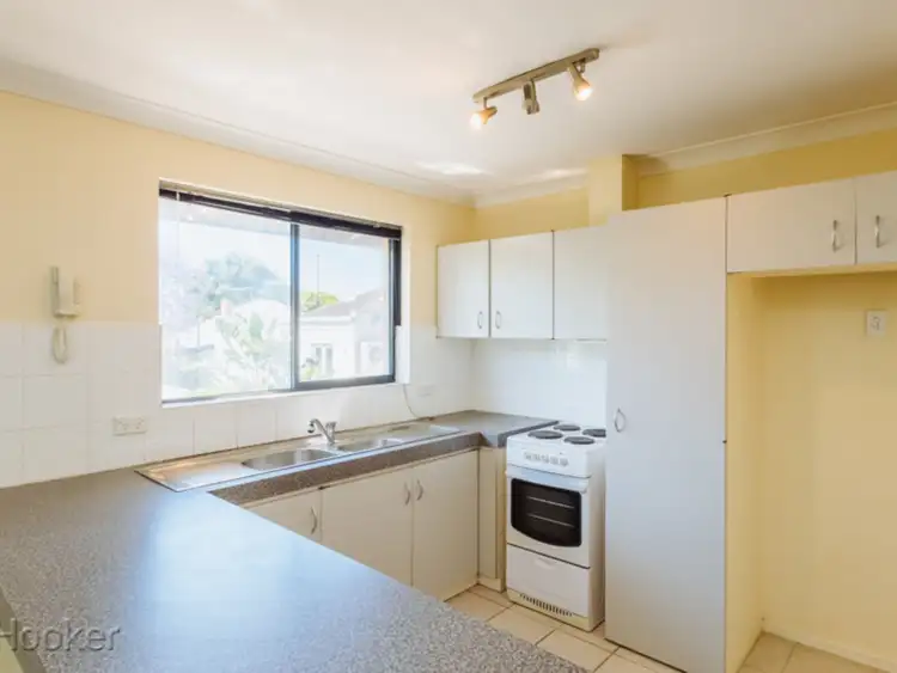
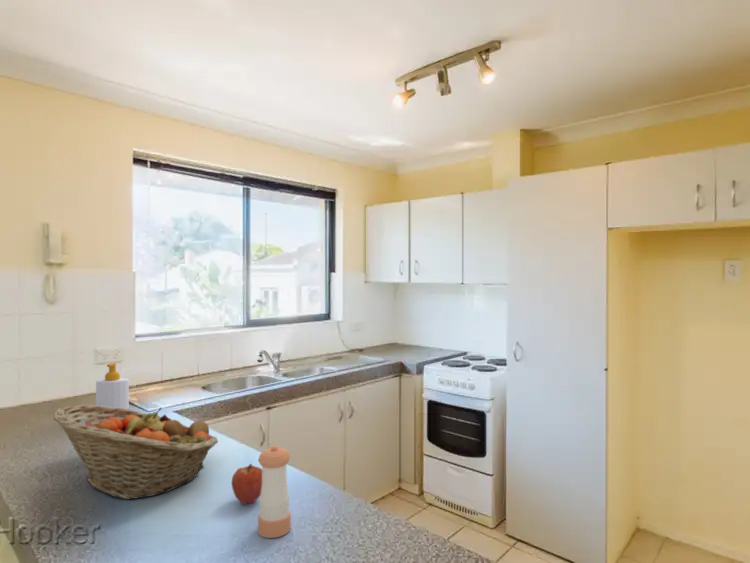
+ fruit basket (138, 439)
+ soap bottle (112, 386)
+ apple (248, 481)
+ pepper shaker (274, 487)
